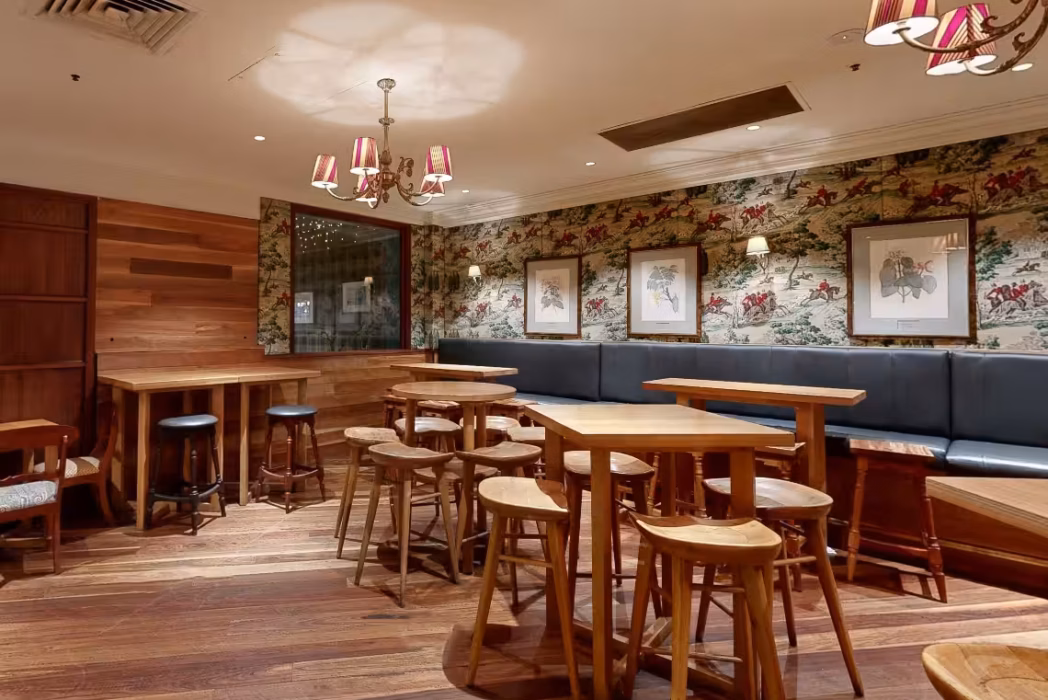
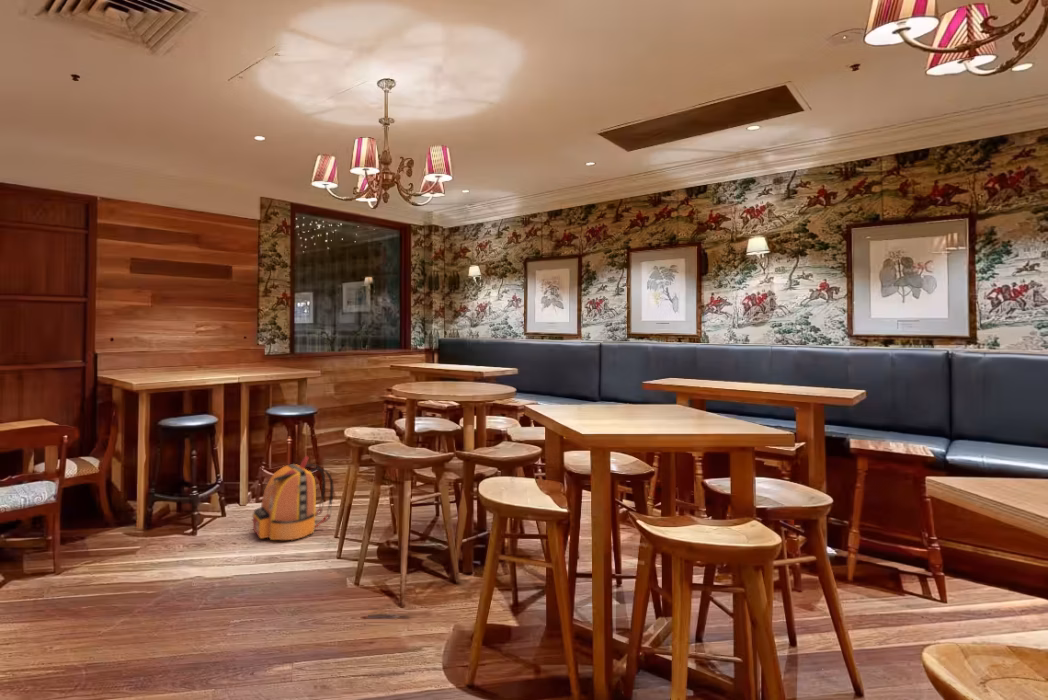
+ backpack (292, 493)
